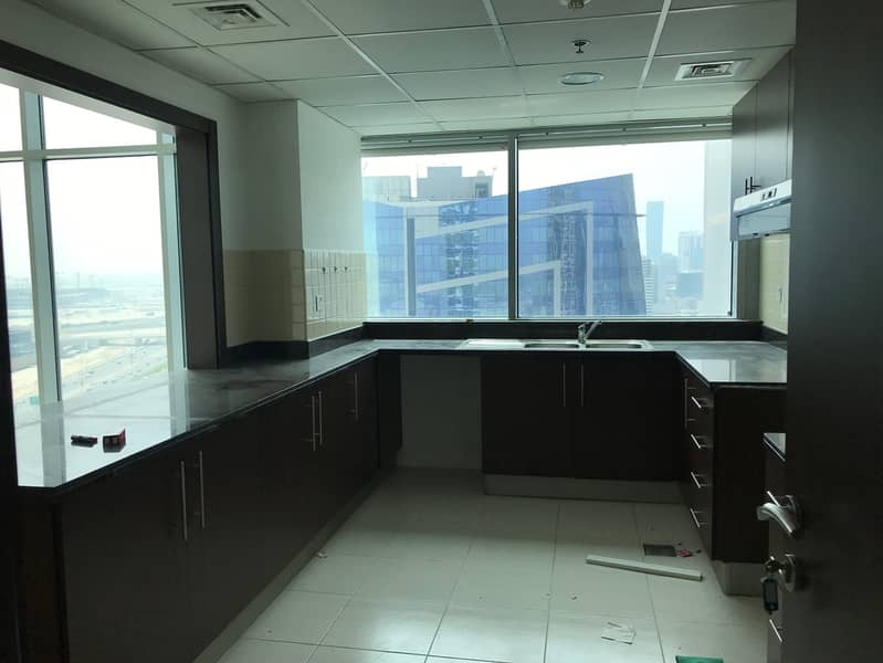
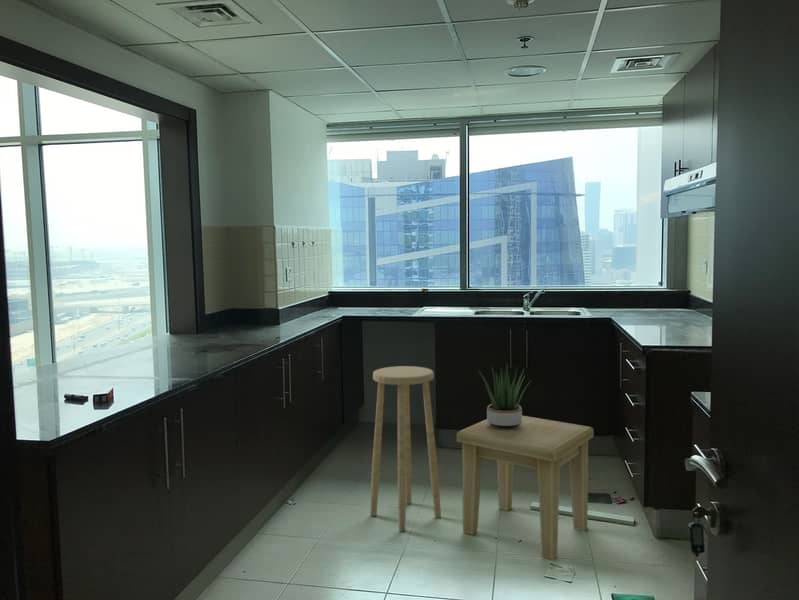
+ stool (404, 444)
+ potted plant (504, 395)
+ side table (529, 467)
